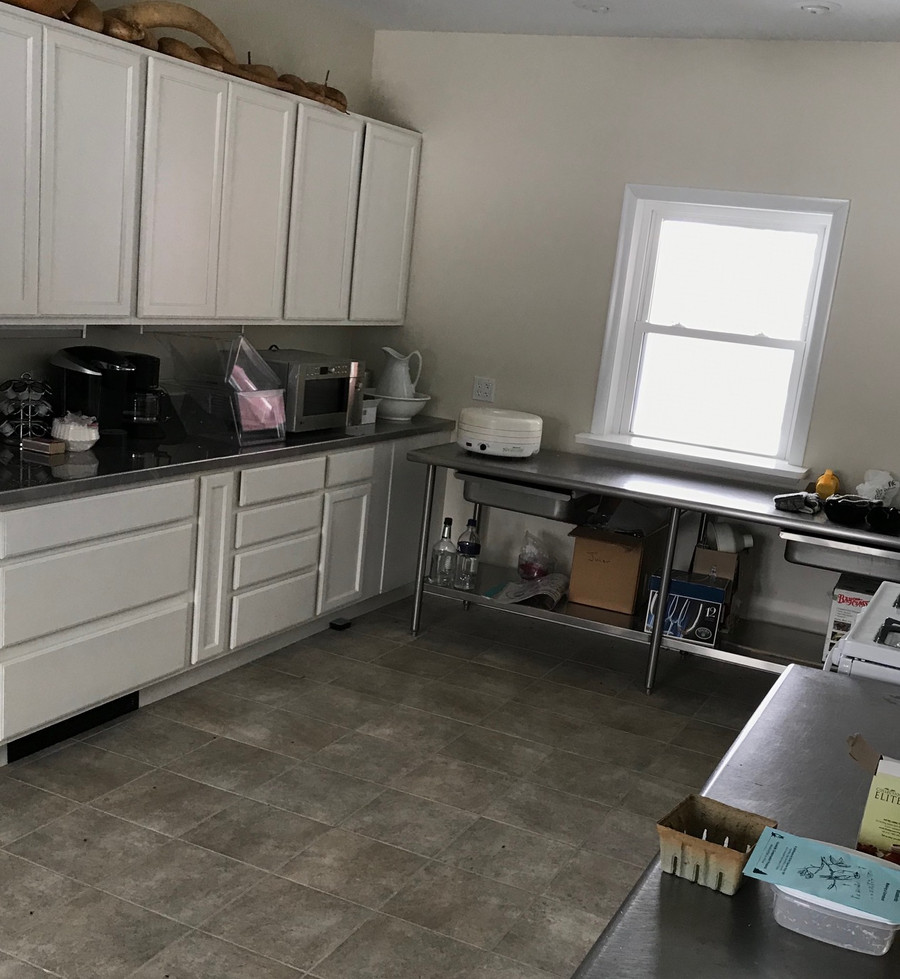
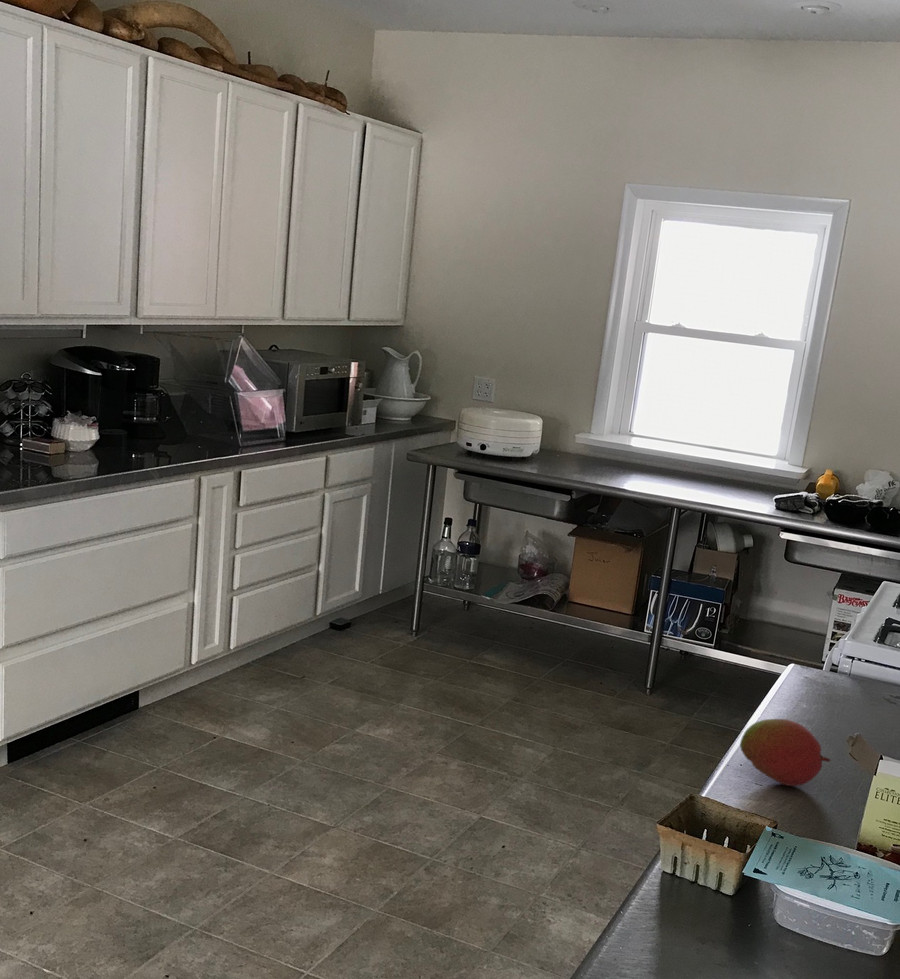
+ fruit (784, 752)
